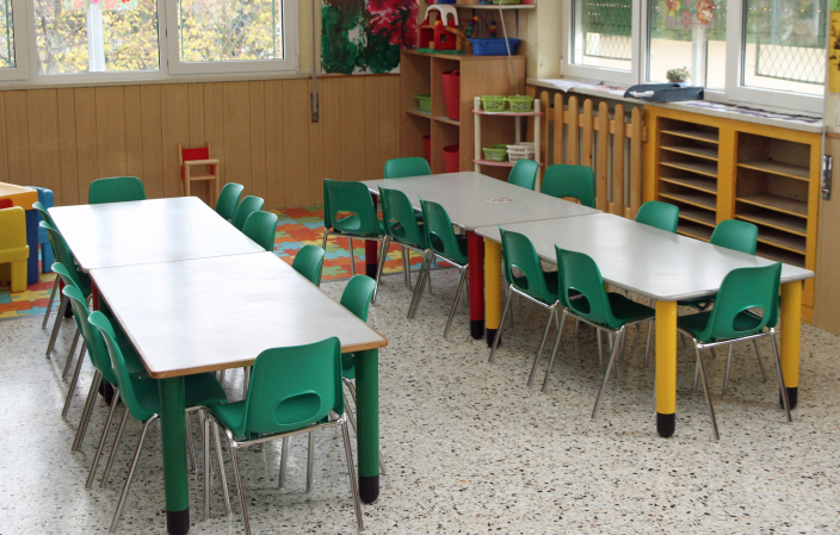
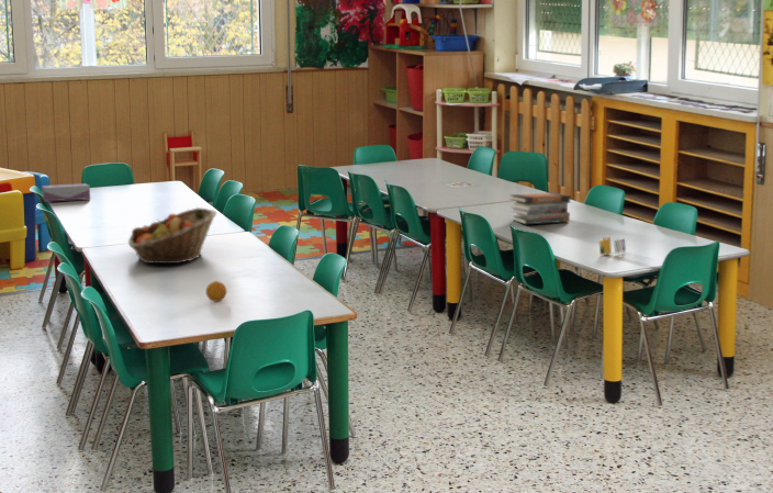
+ tissue box (66, 191)
+ fruit basket (172, 234)
+ fruit (216, 291)
+ book stack (539, 208)
+ crayon (614, 244)
